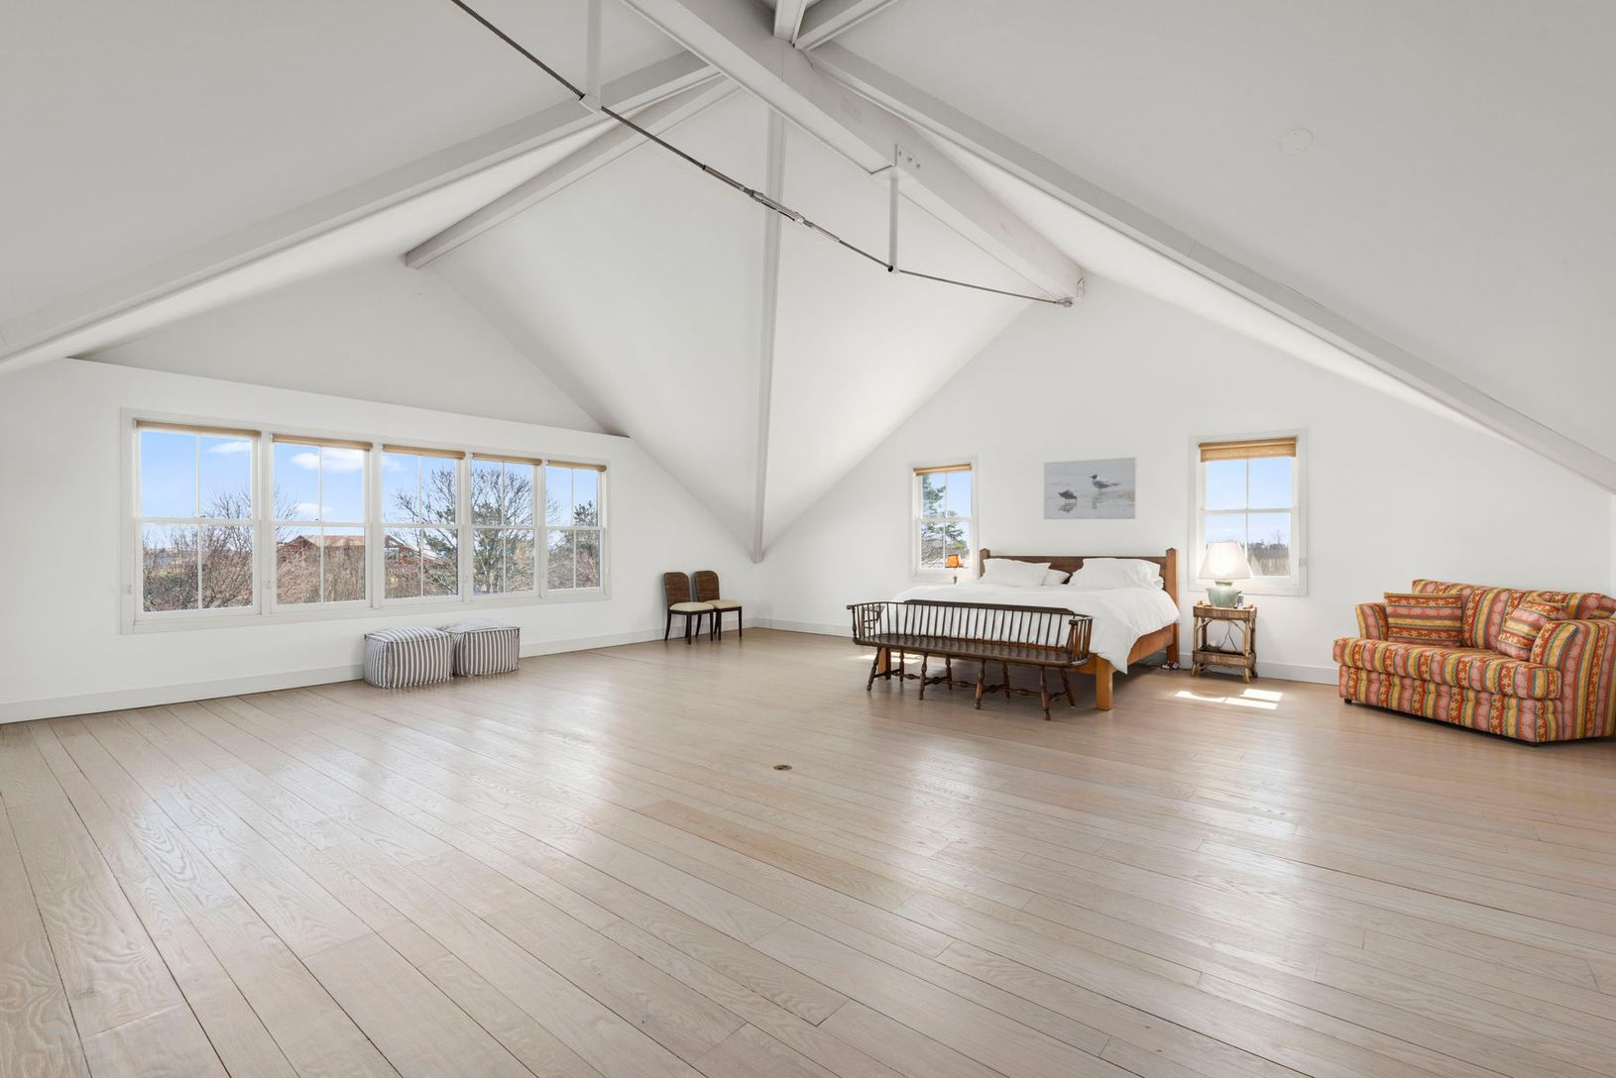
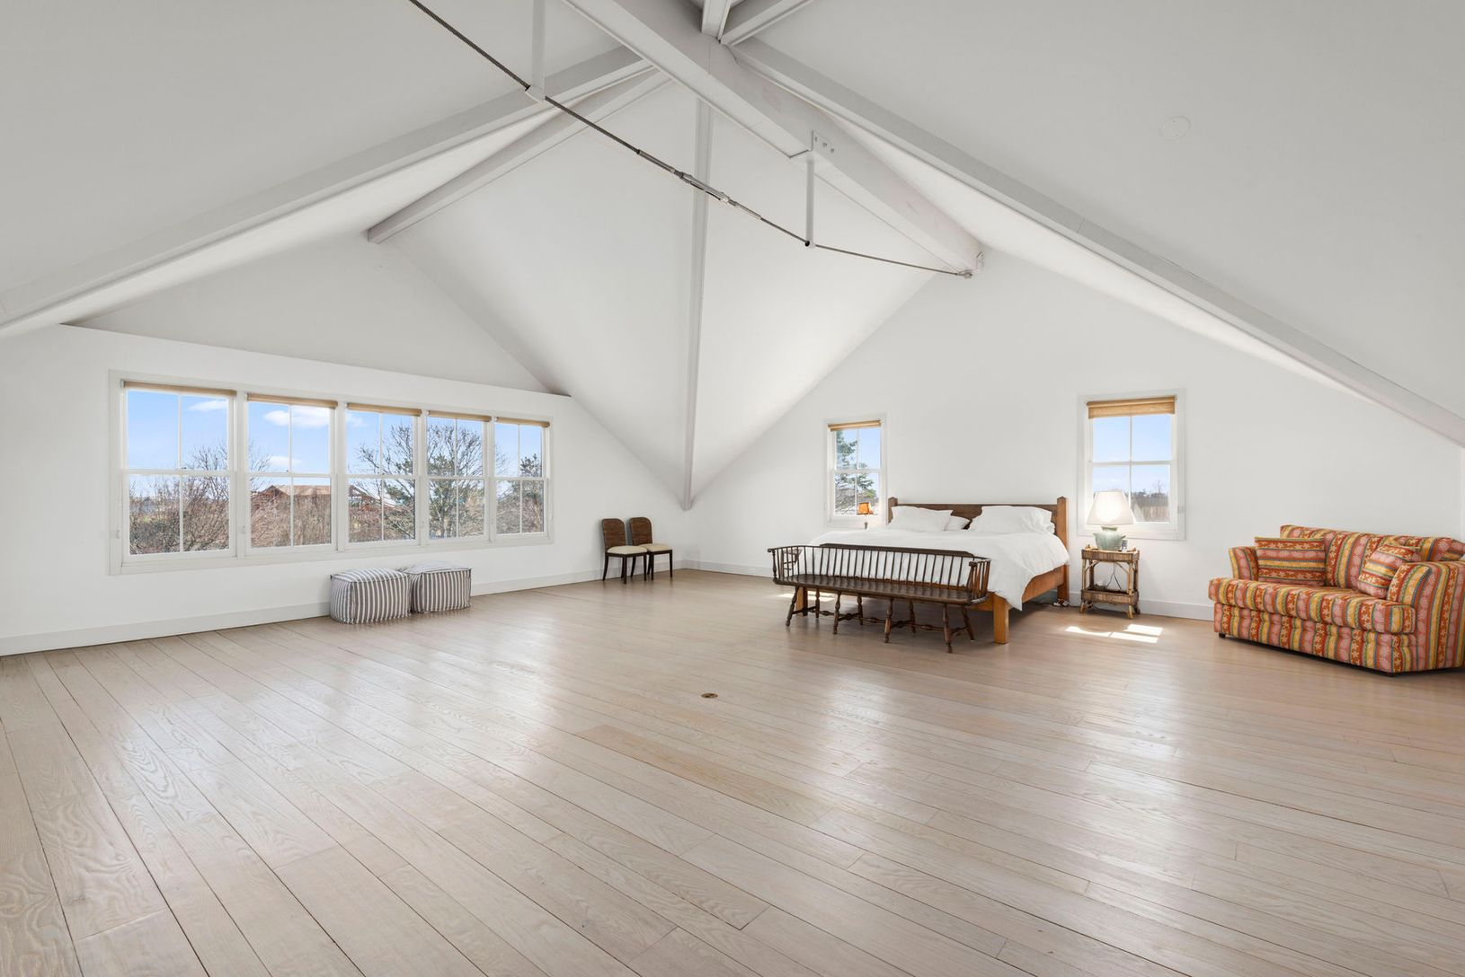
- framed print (1088, 490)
